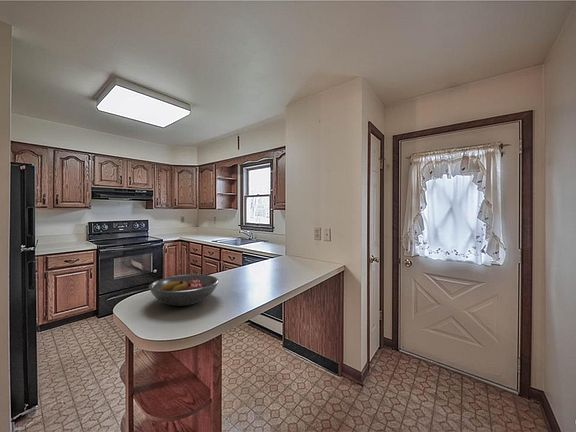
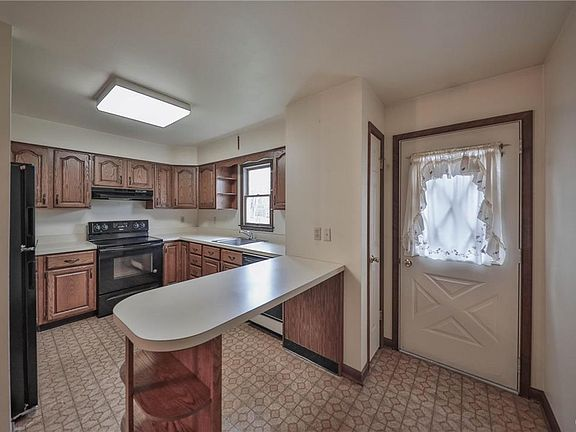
- fruit bowl (185, 288)
